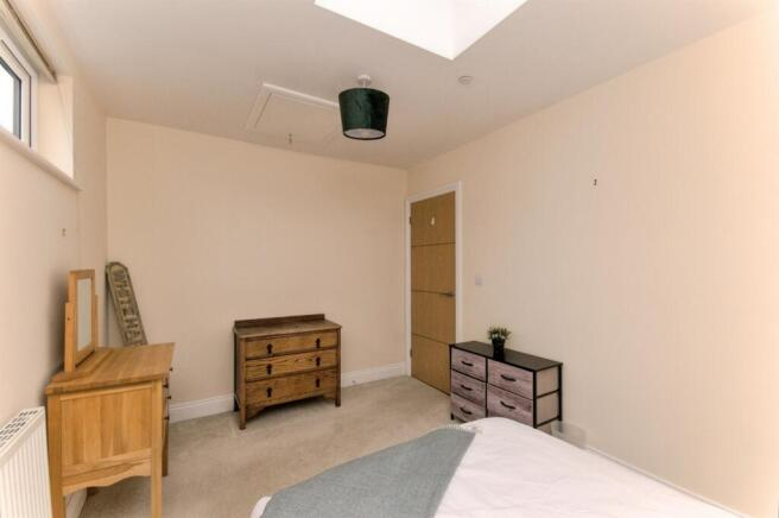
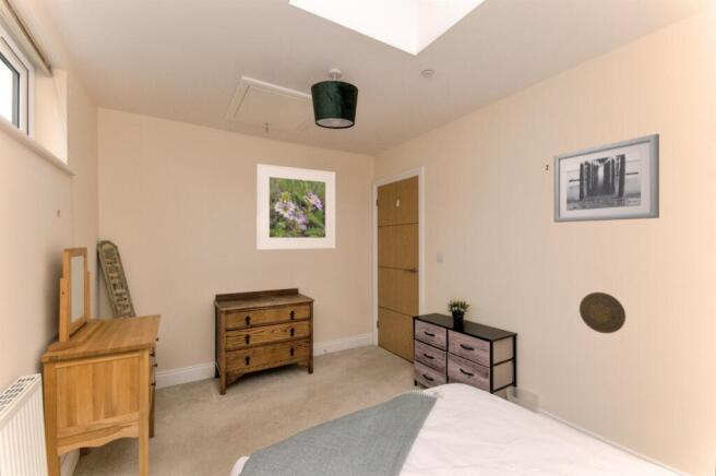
+ wall art (600, 182)
+ decorative plate (600, 312)
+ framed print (298, 209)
